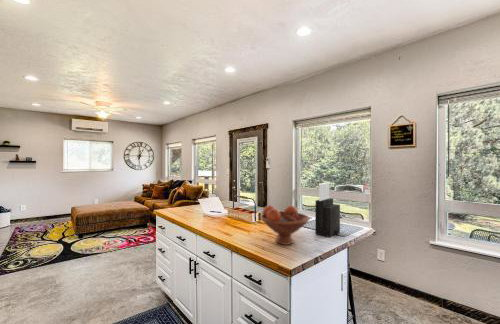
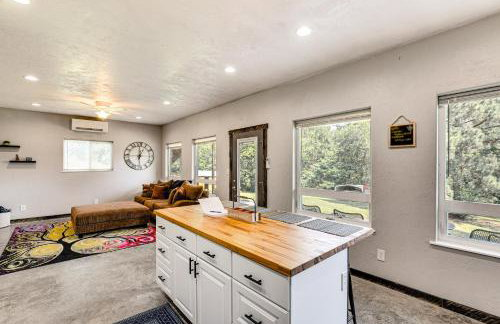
- knife block (329, 208)
- fruit bowl (284, 224)
